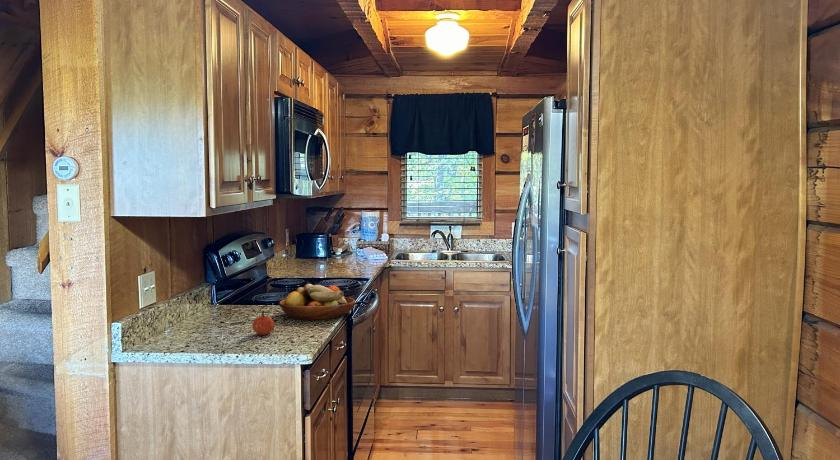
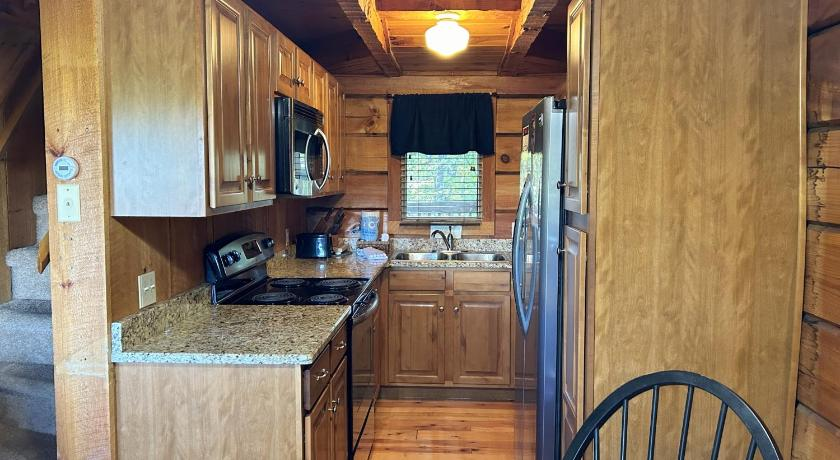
- fruit bowl (318, 298)
- apple (263, 322)
